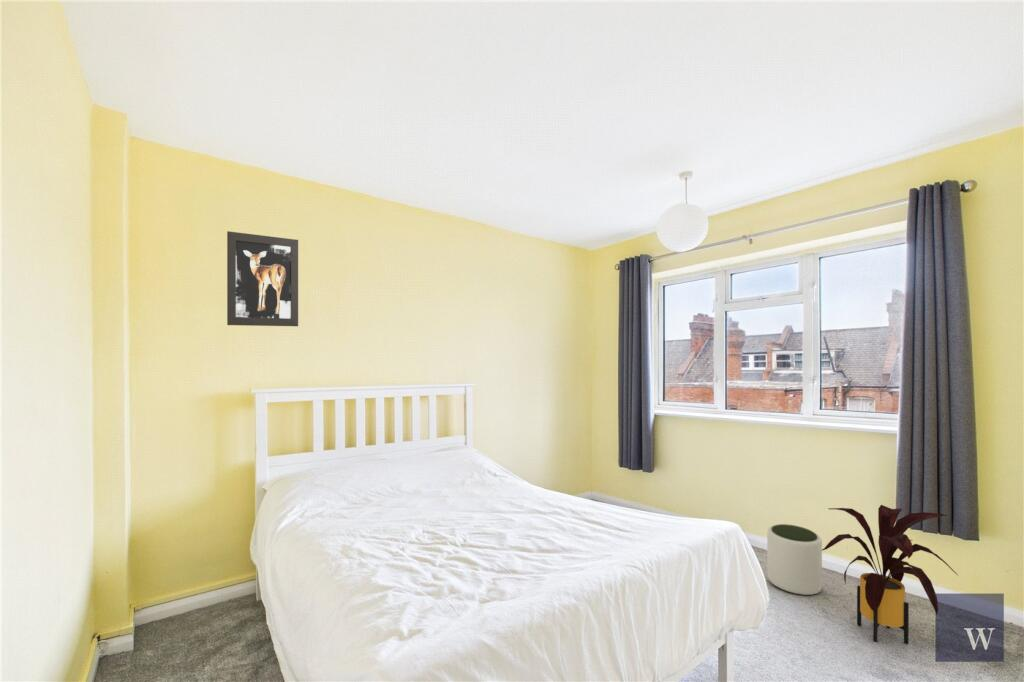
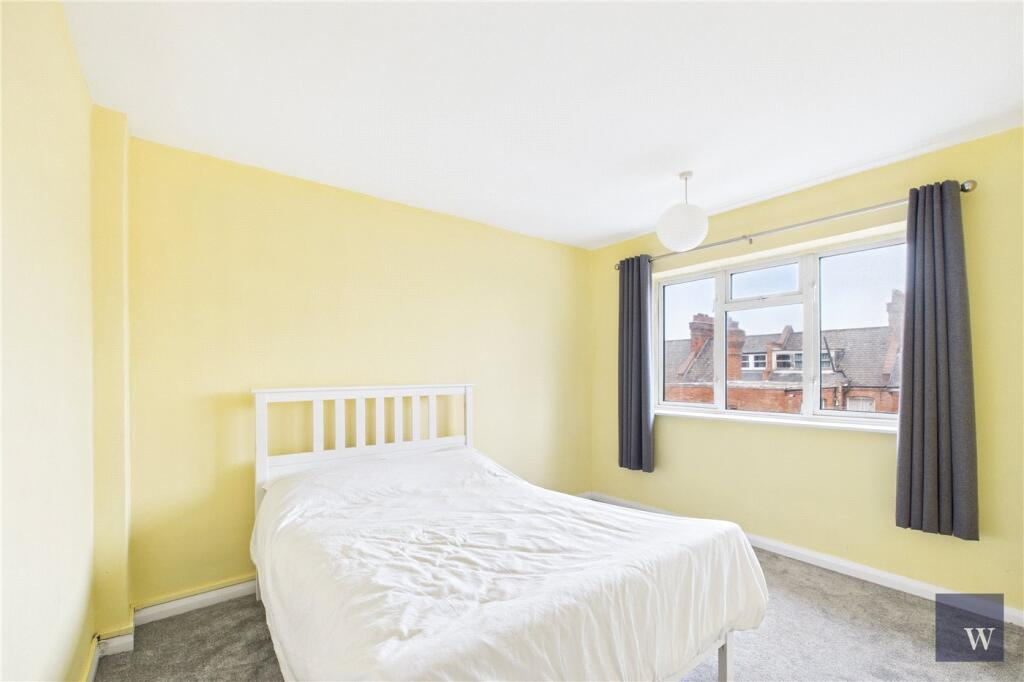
- wall art (264, 280)
- plant pot (793, 558)
- house plant (880, 568)
